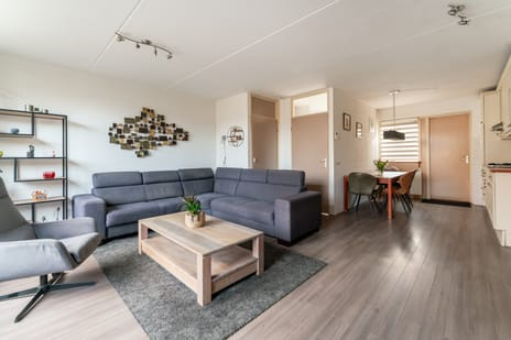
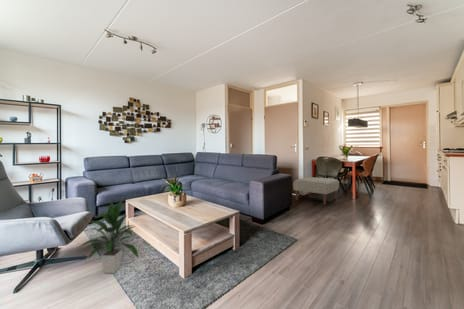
+ ottoman (316, 189)
+ indoor plant (112, 237)
